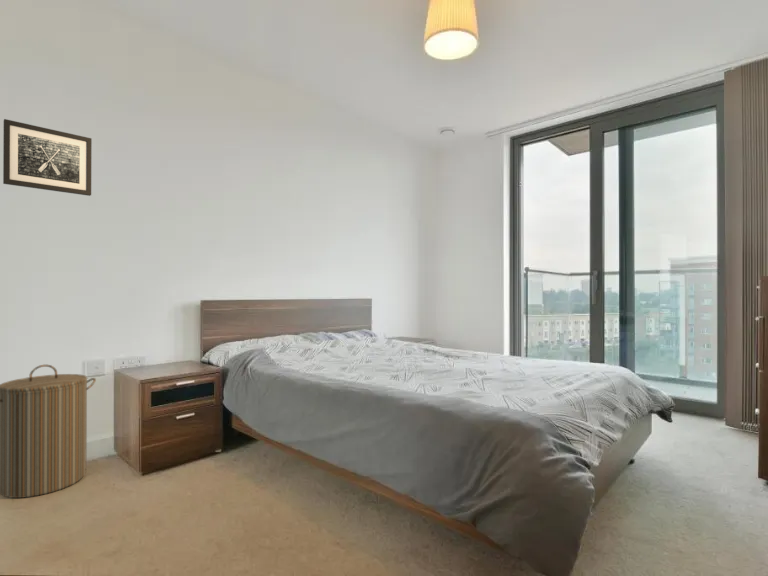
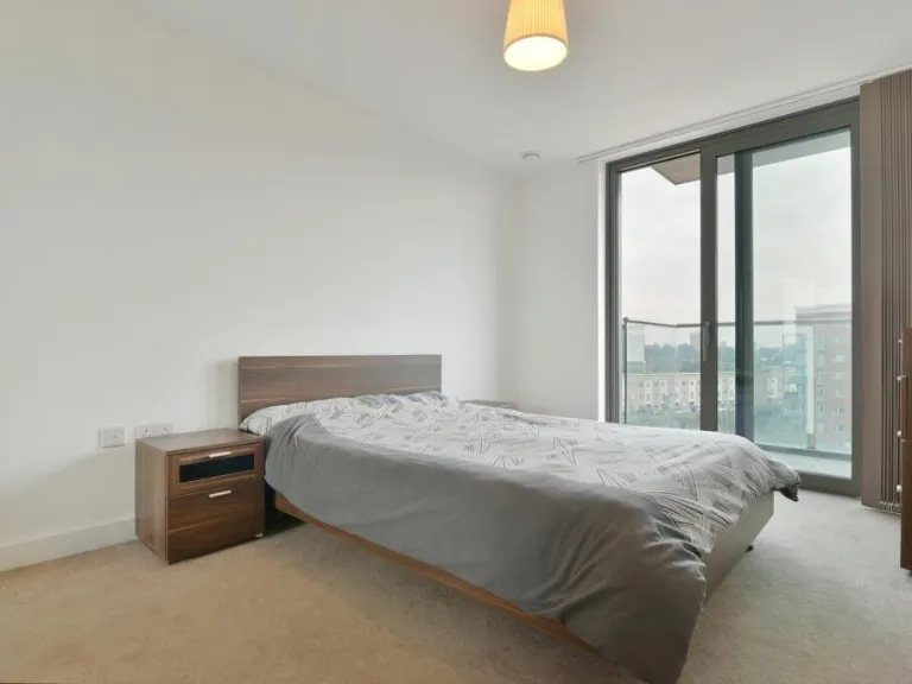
- laundry hamper (44, 423)
- wall art (49, 159)
